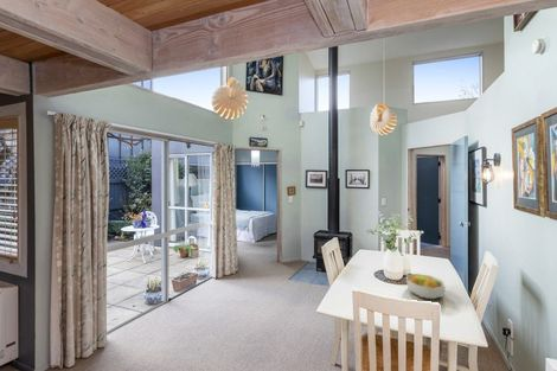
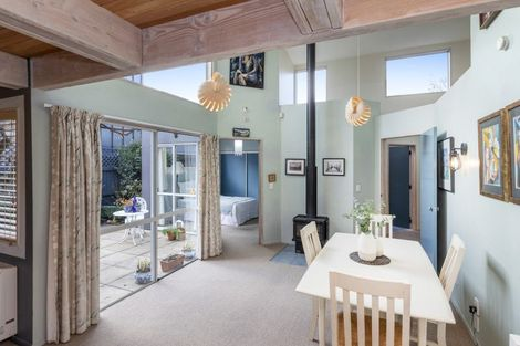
- fruit bowl (424, 283)
